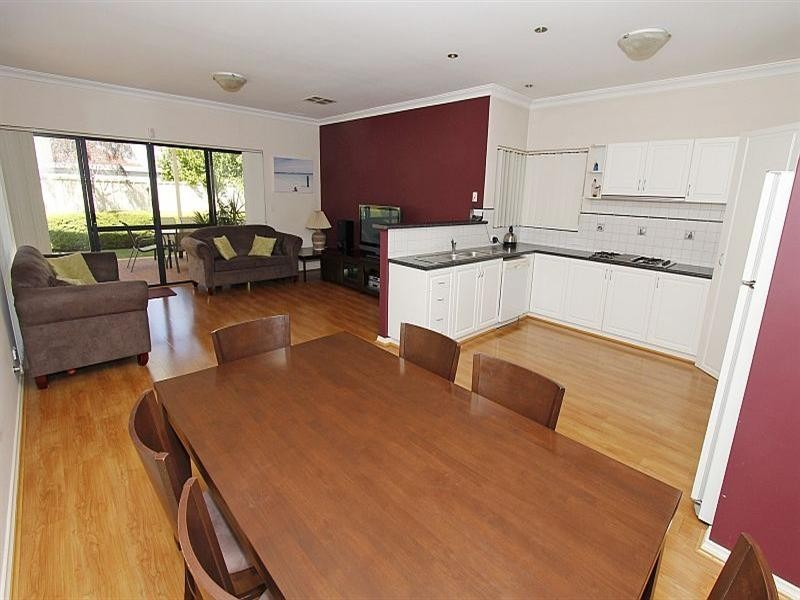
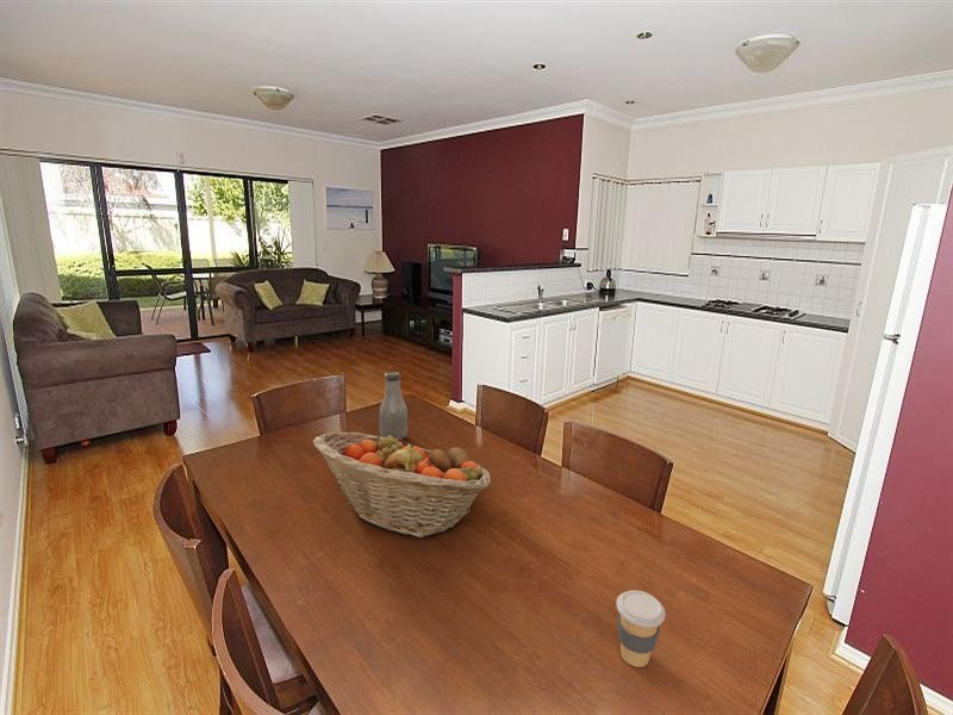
+ coffee cup (637, 629)
+ fruit basket (401, 471)
+ bottle (393, 405)
